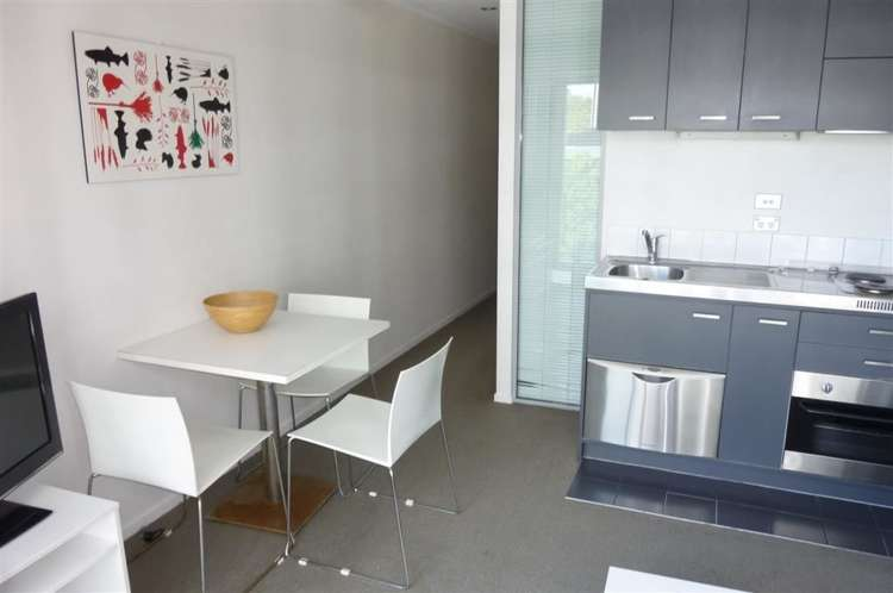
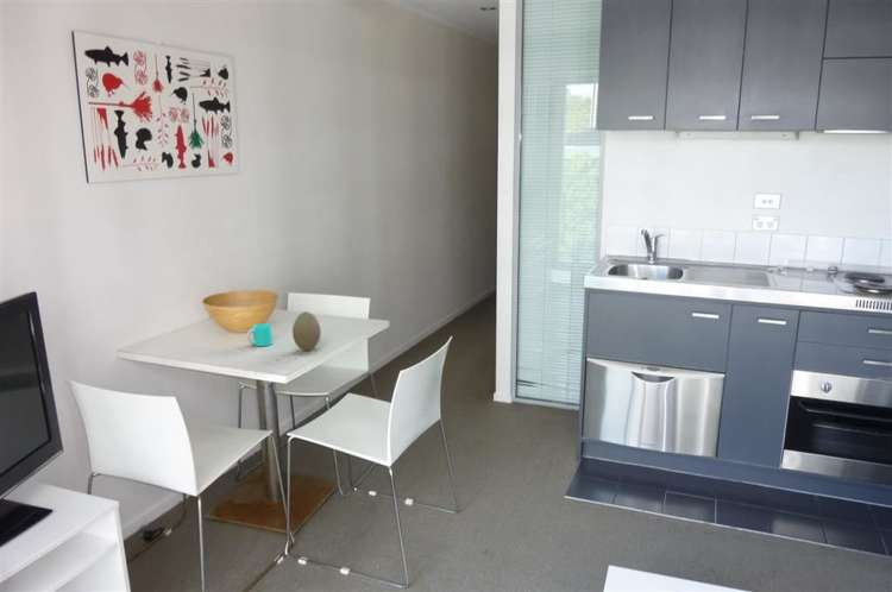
+ cup (259, 335)
+ decorative egg (306, 330)
